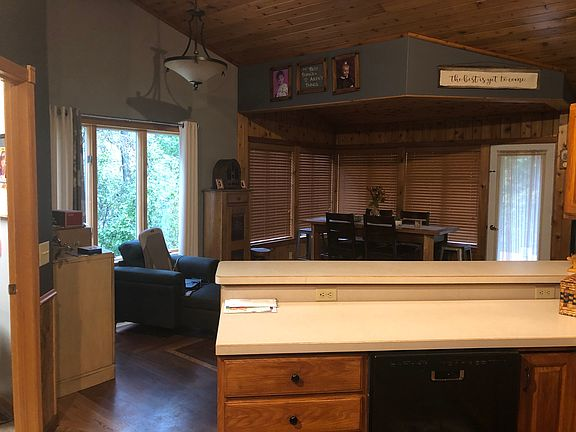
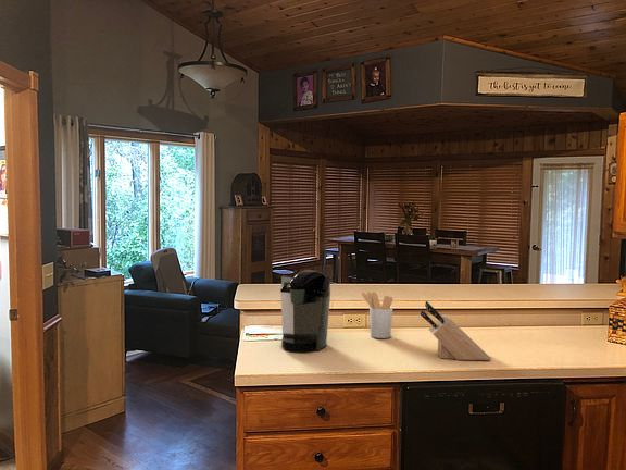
+ utensil holder (376, 313)
+ knife block (454, 330)
+ coffee maker (295, 306)
